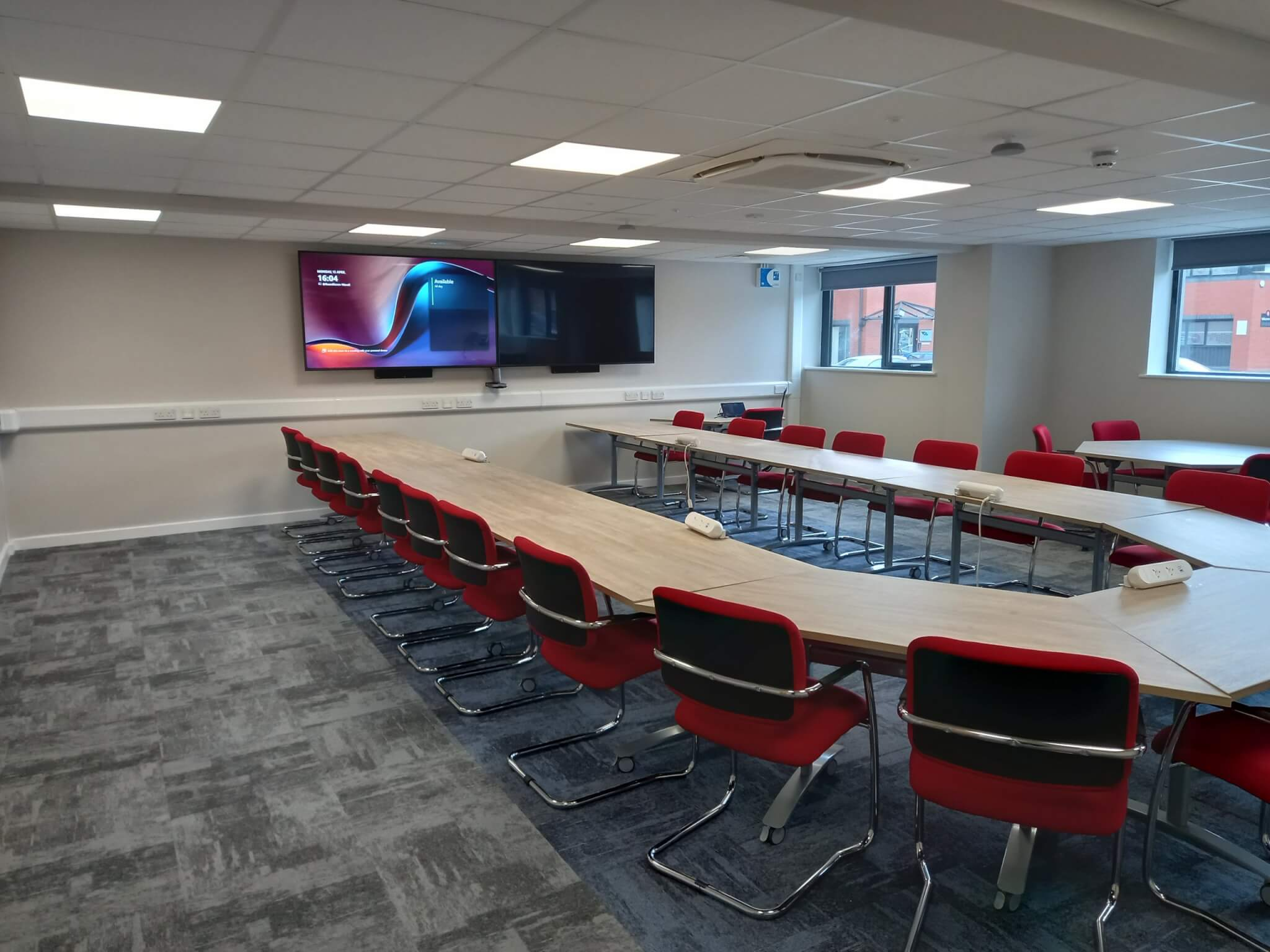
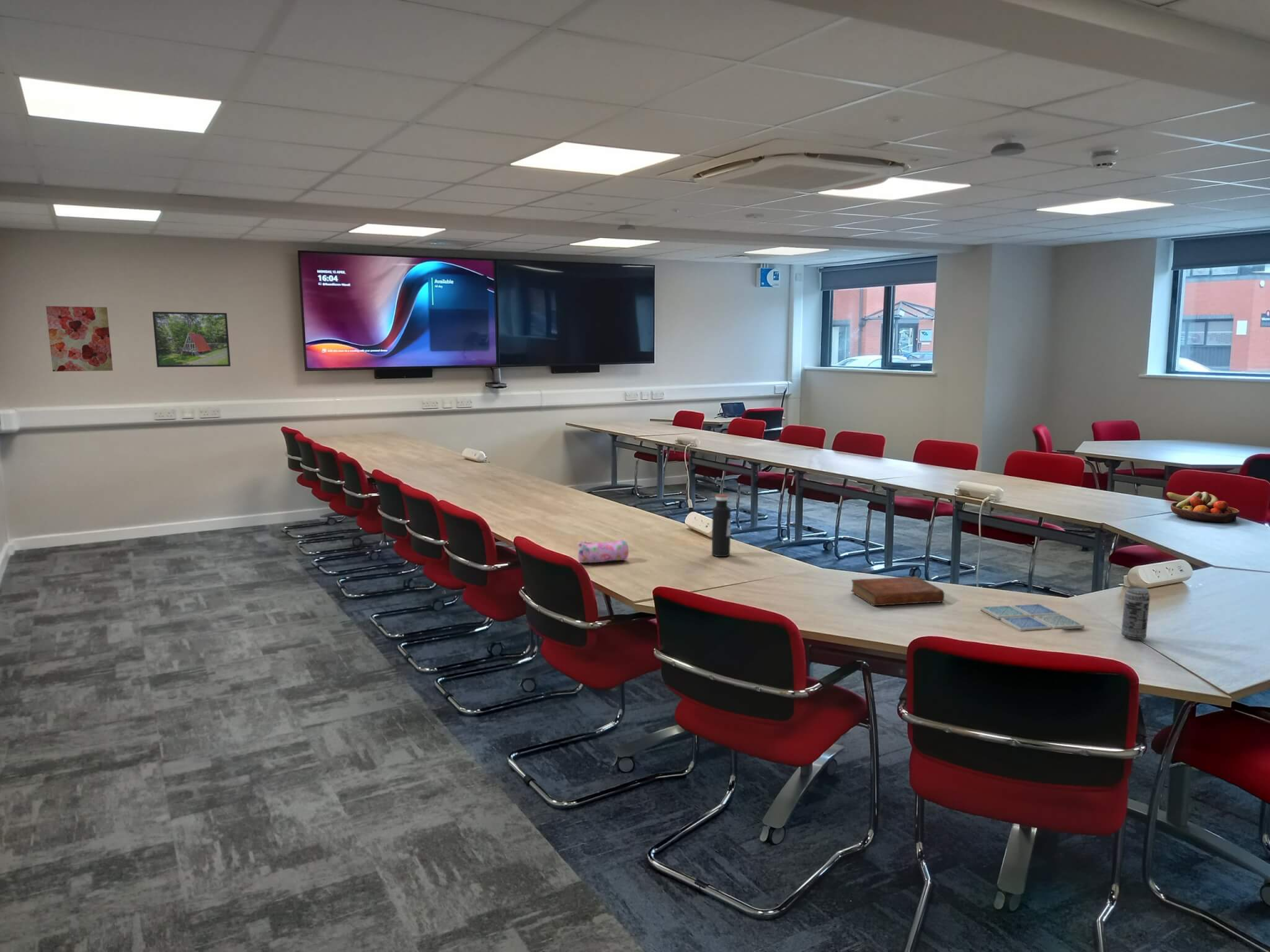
+ drink coaster (1030, 617)
+ pencil case (602, 550)
+ fruit bowl (1204, 505)
+ beverage can (1135, 612)
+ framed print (192, 340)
+ bible (896, 591)
+ wall art (80, 339)
+ water bottle (721, 525)
